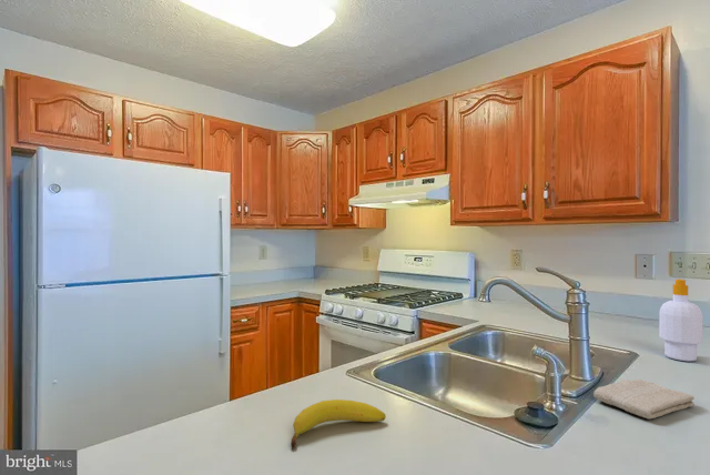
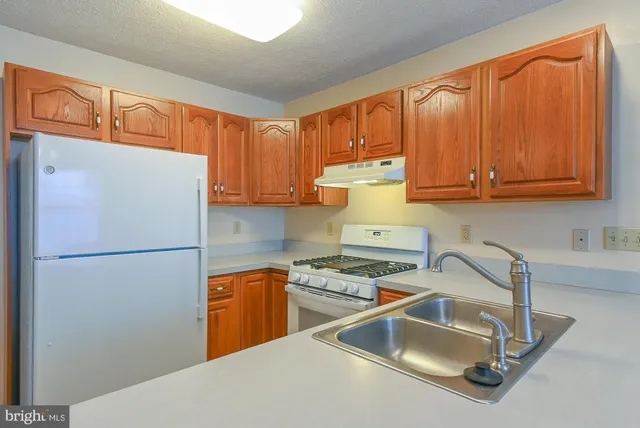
- washcloth (643, 396)
- soap bottle (680, 319)
- fruit (335, 415)
